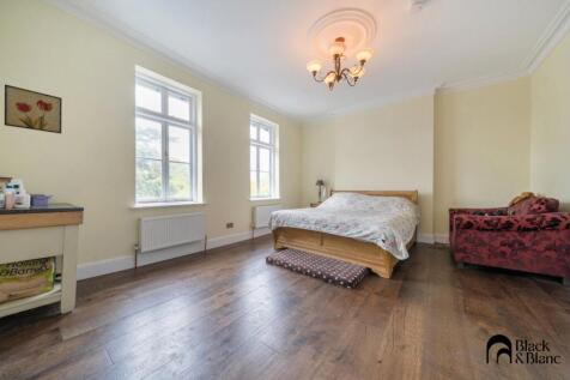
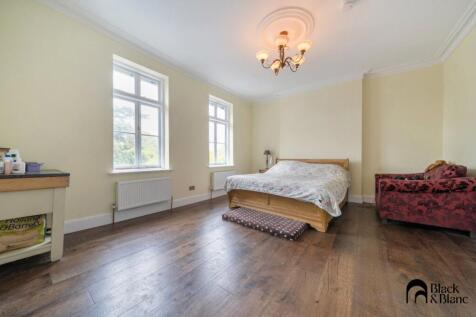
- wall art (35, 110)
